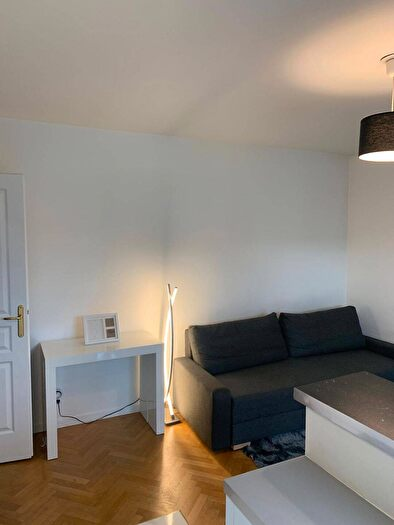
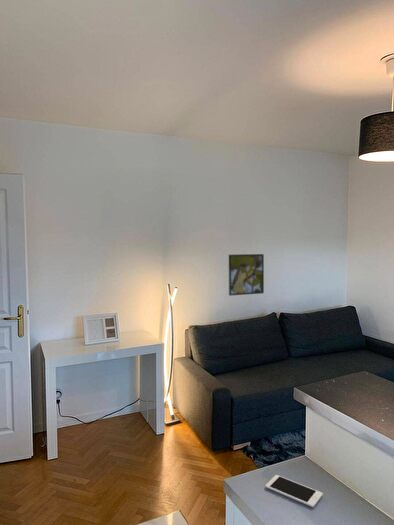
+ cell phone (293, 490)
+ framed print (246, 274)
